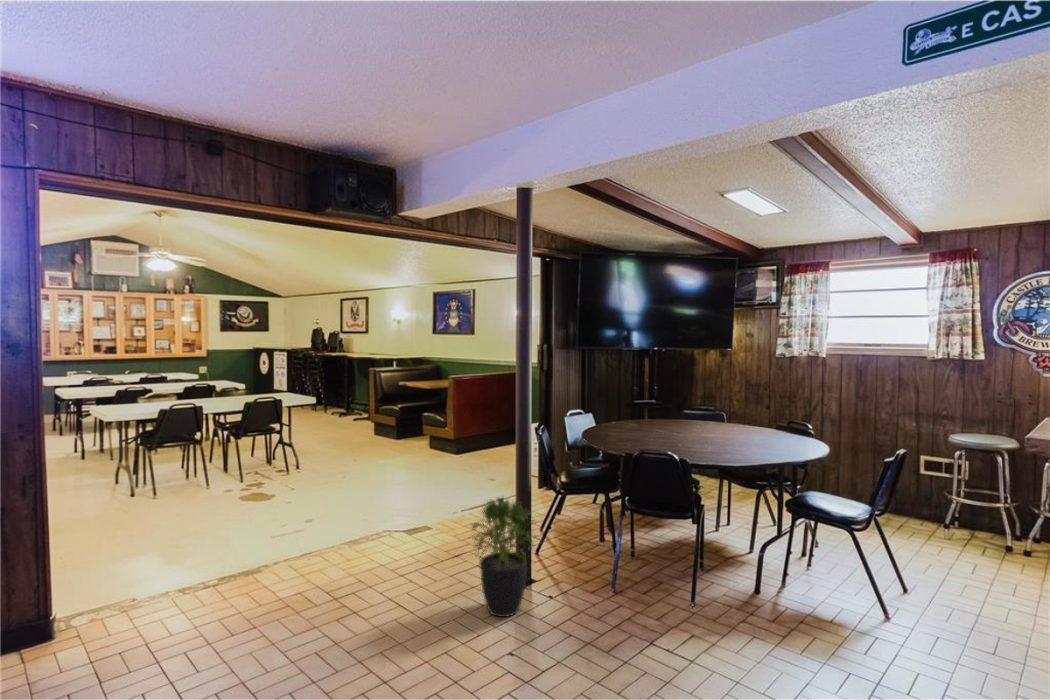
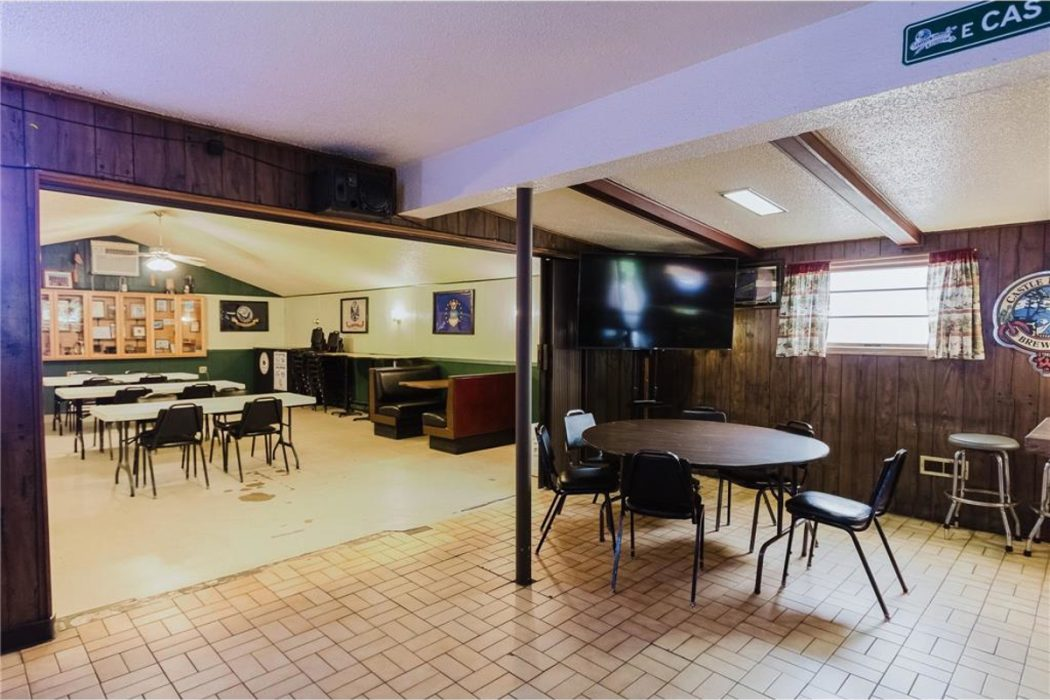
- potted plant (503, 550)
